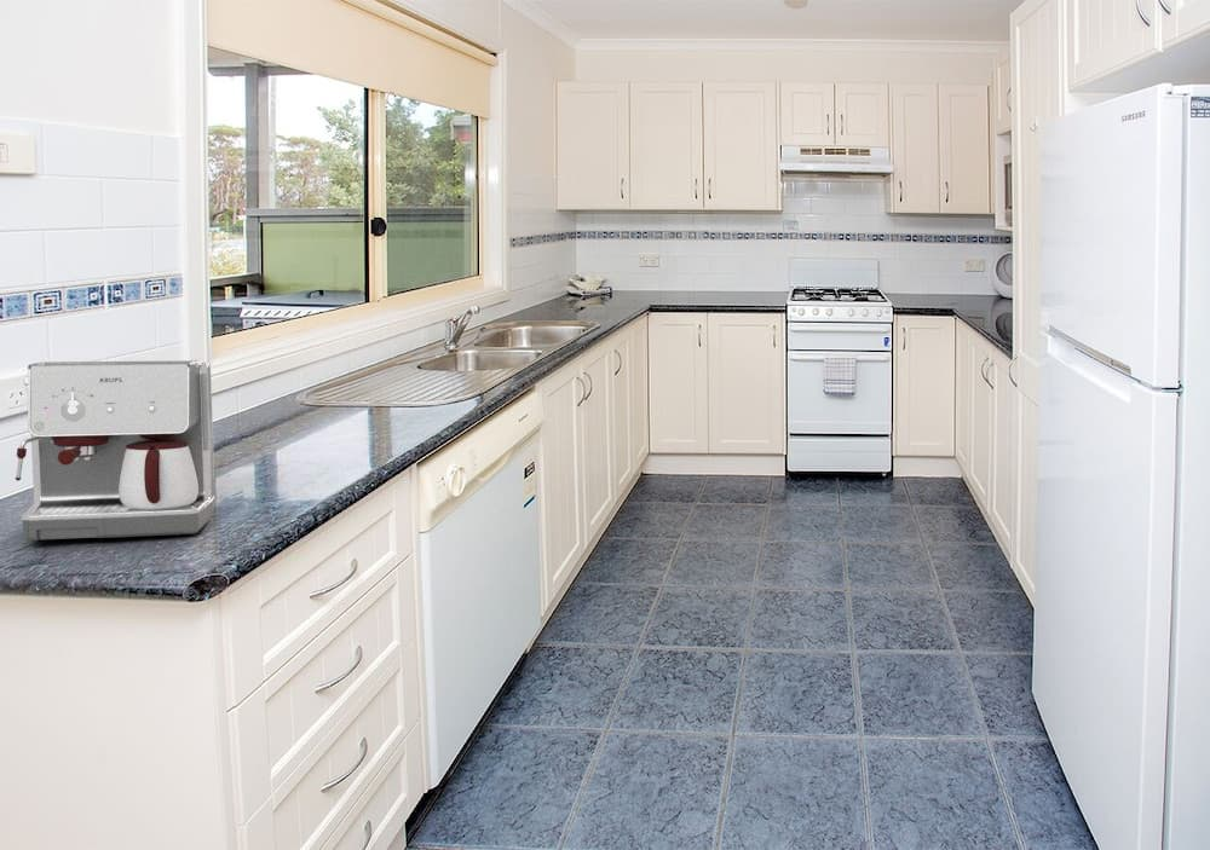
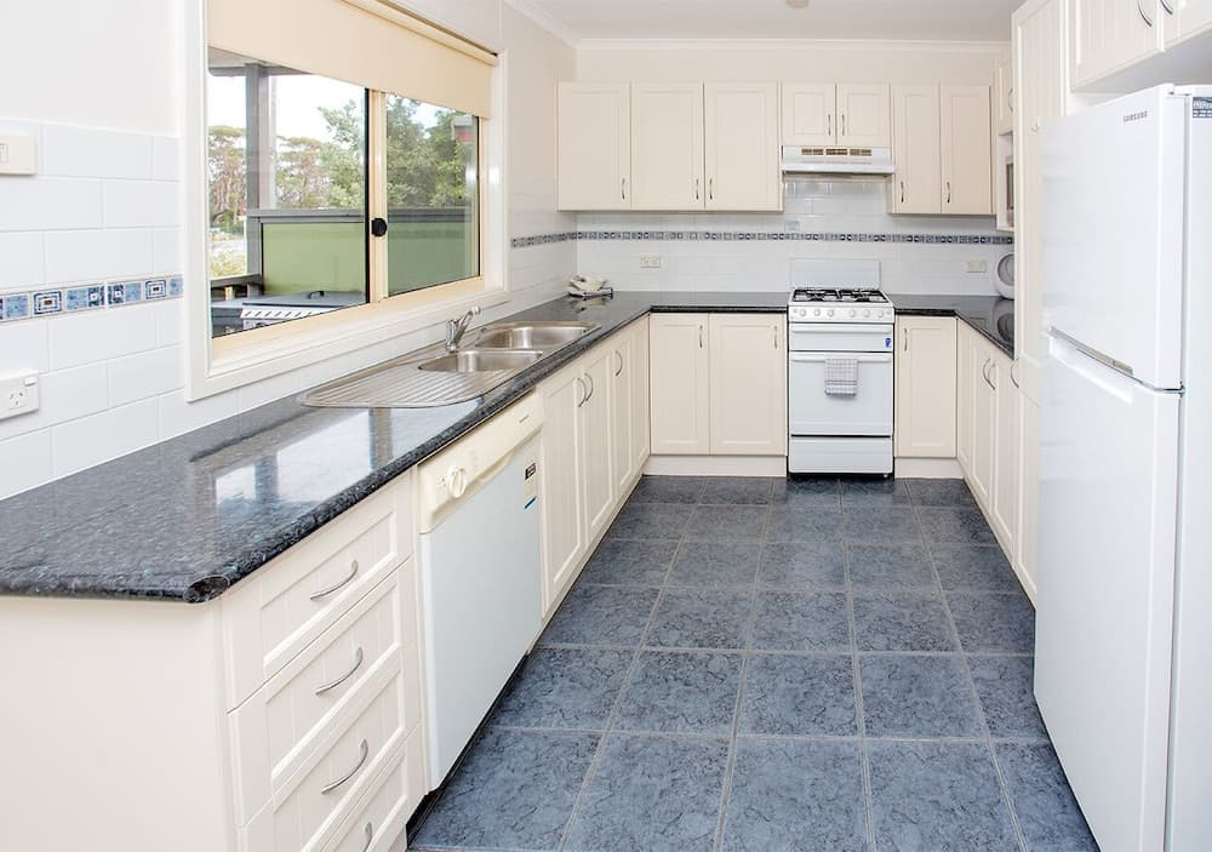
- coffee maker (119, 444)
